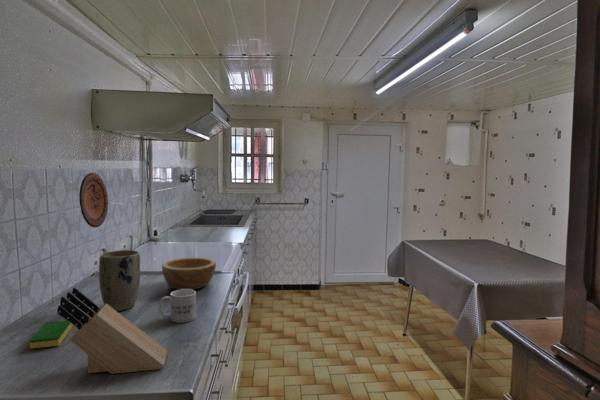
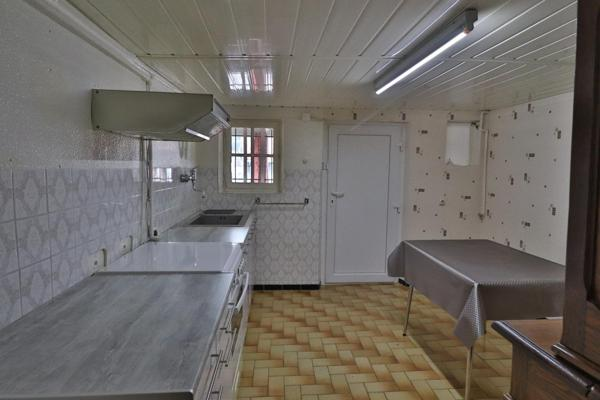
- decorative plate (93, 200)
- mug (177, 305)
- plant pot (120, 280)
- knife block (114, 327)
- bowl (189, 274)
- dish sponge (52, 333)
